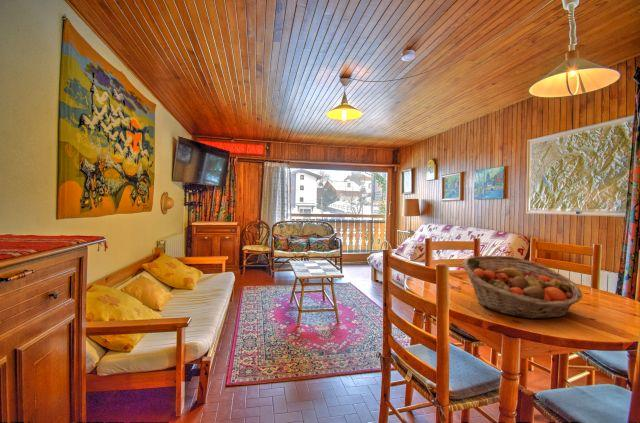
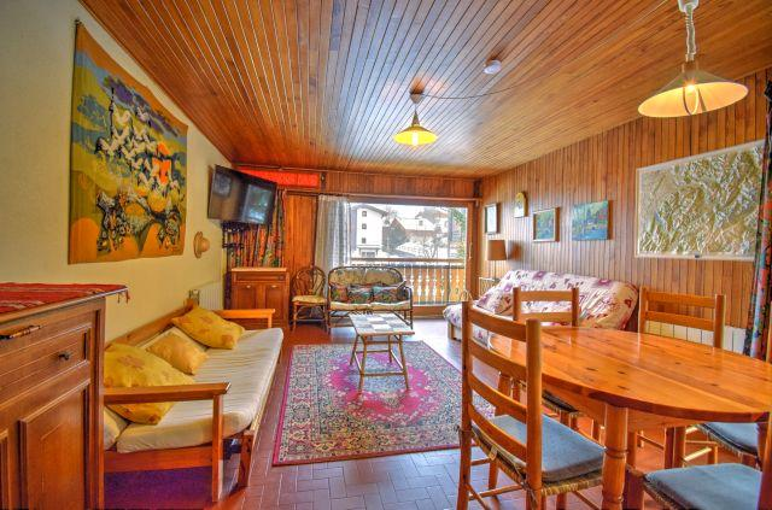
- fruit basket (517, 284)
